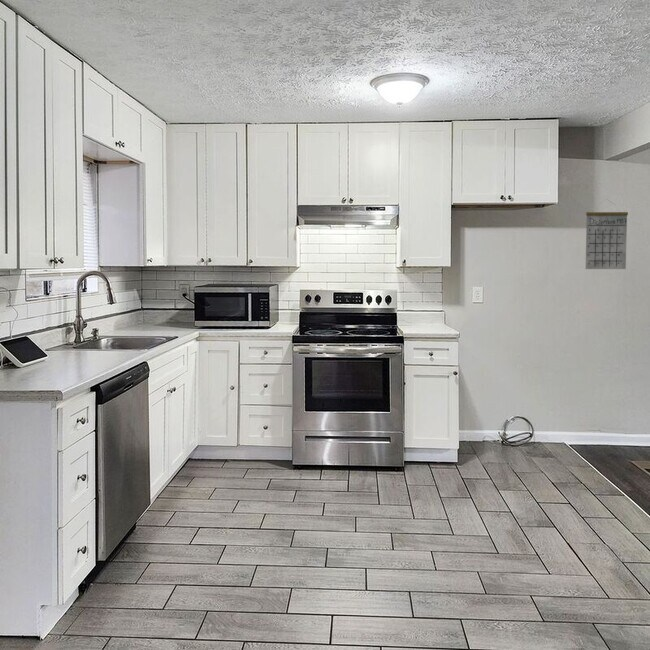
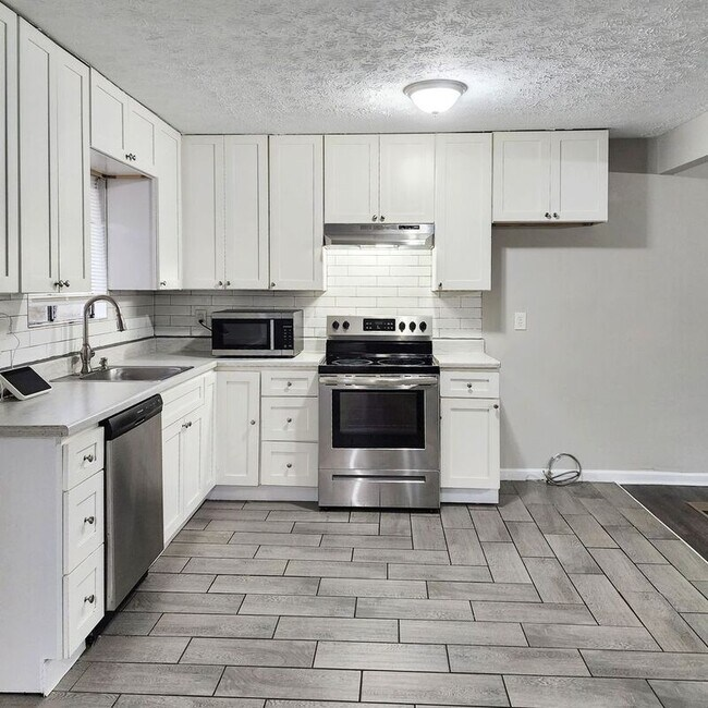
- calendar (606, 233)
